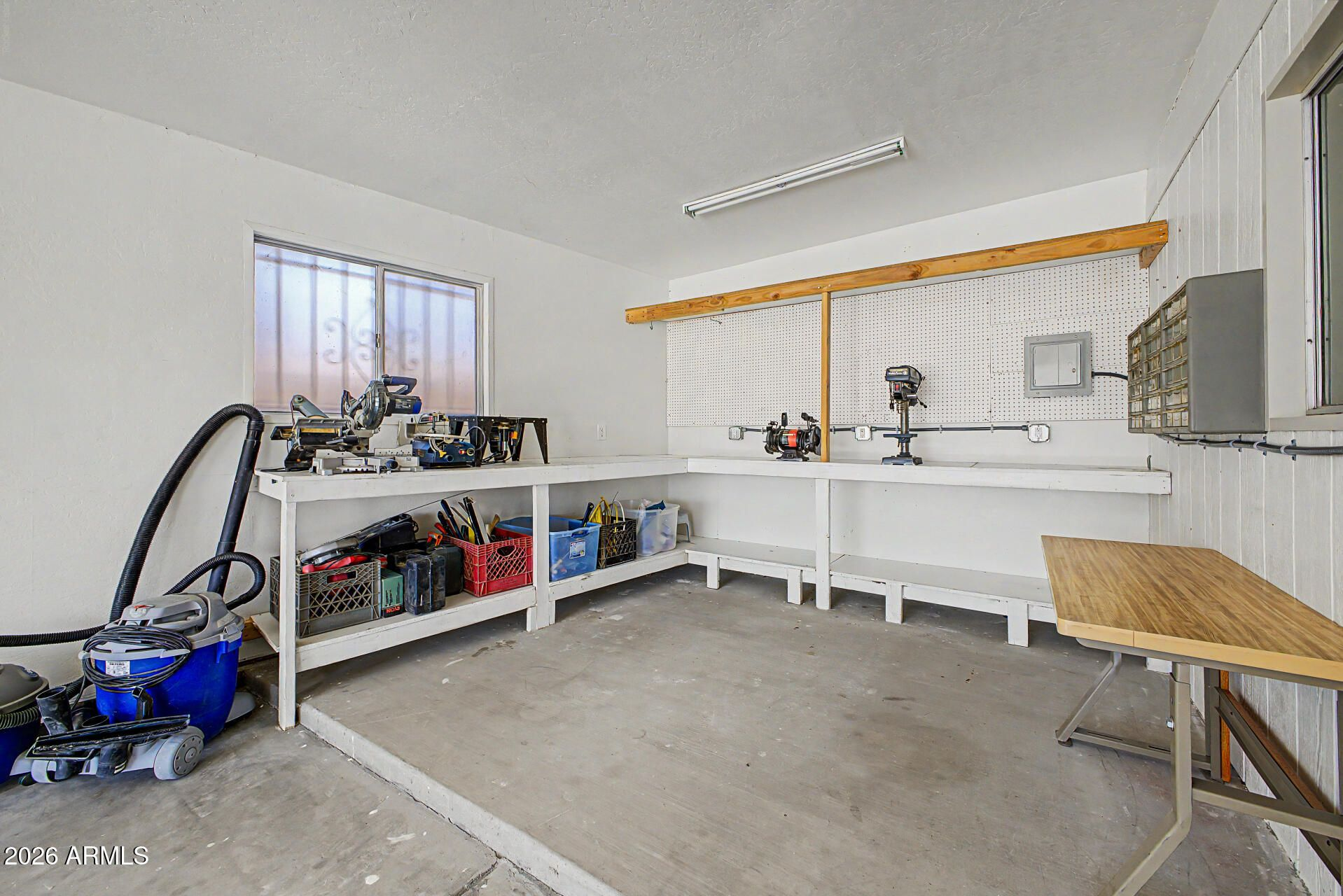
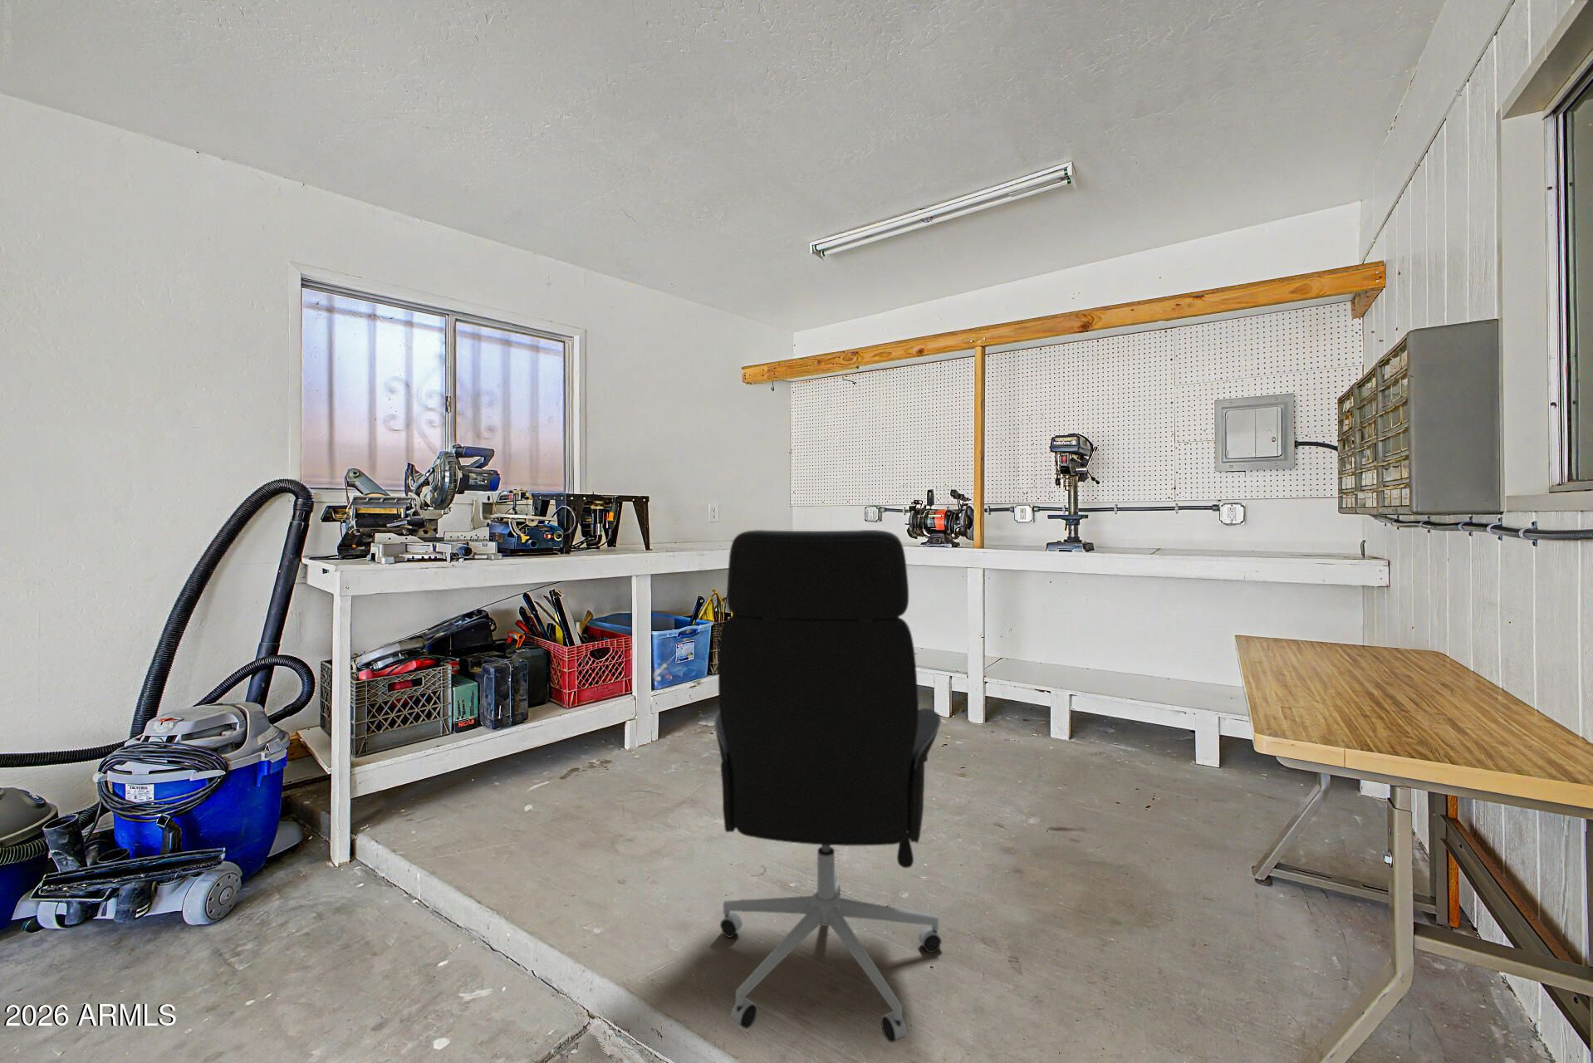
+ office chair (824, 751)
